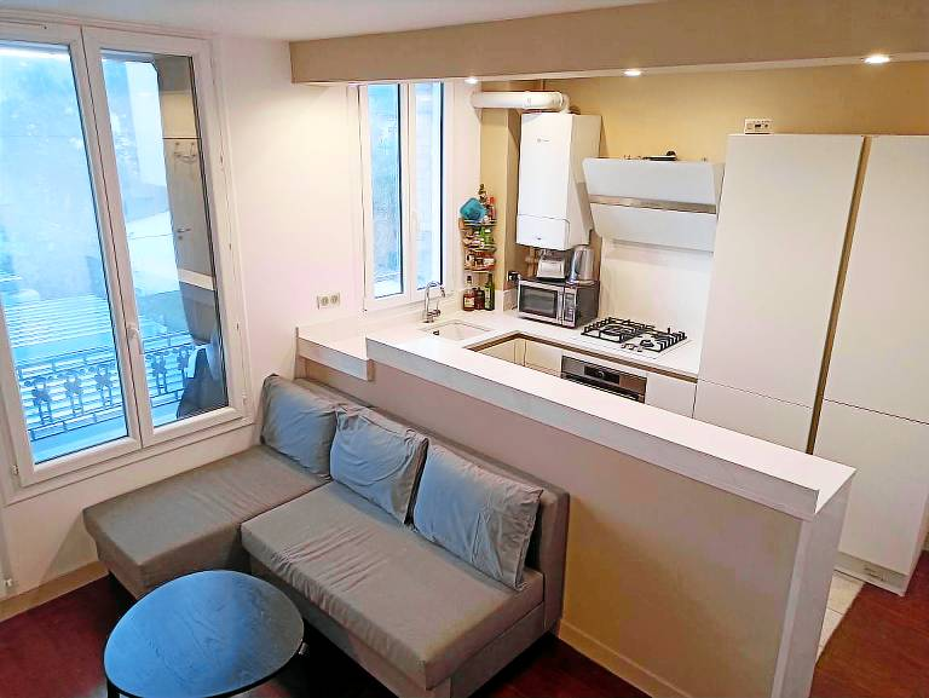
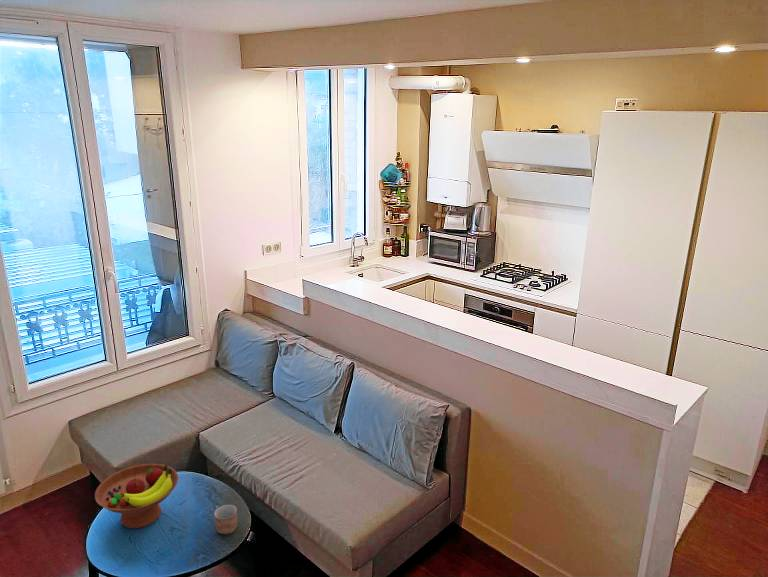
+ mug (227, 518)
+ fruit bowl (138, 495)
